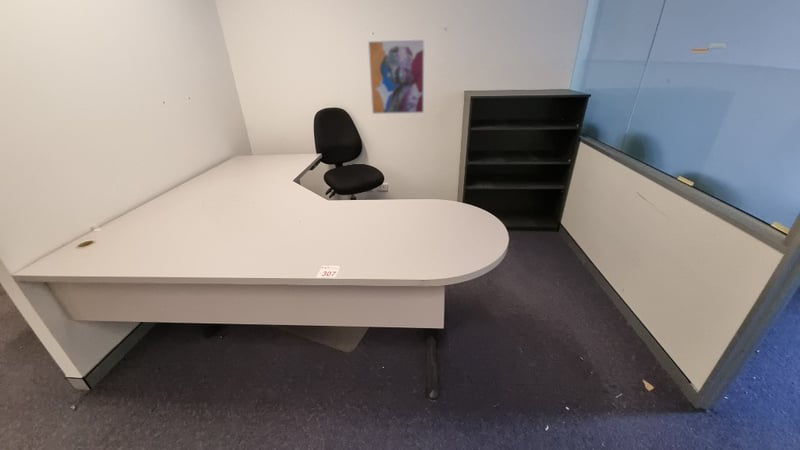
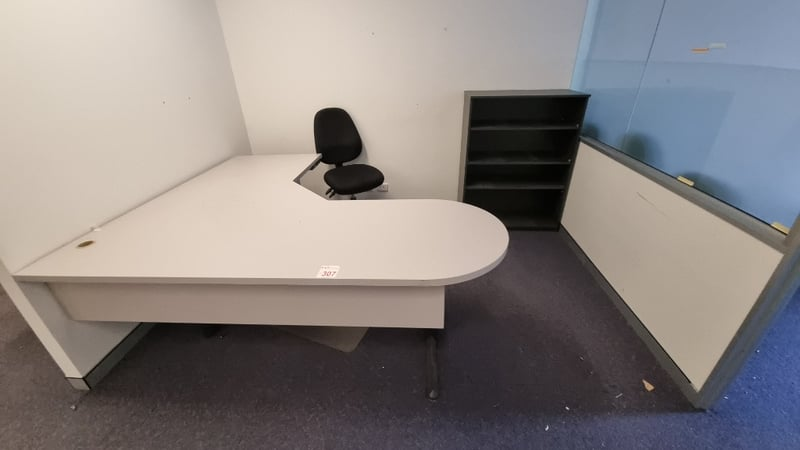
- wall art (397, 78)
